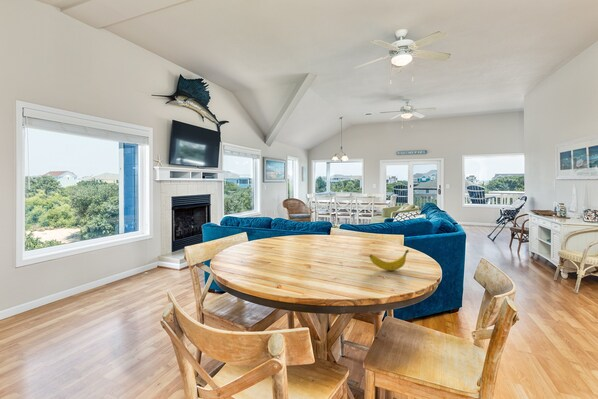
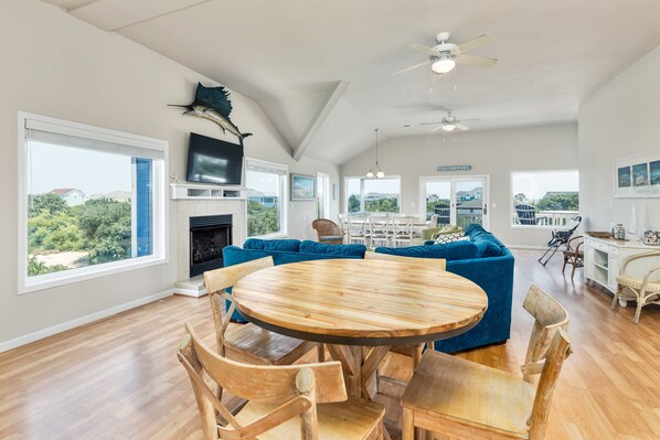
- banana (389, 262)
